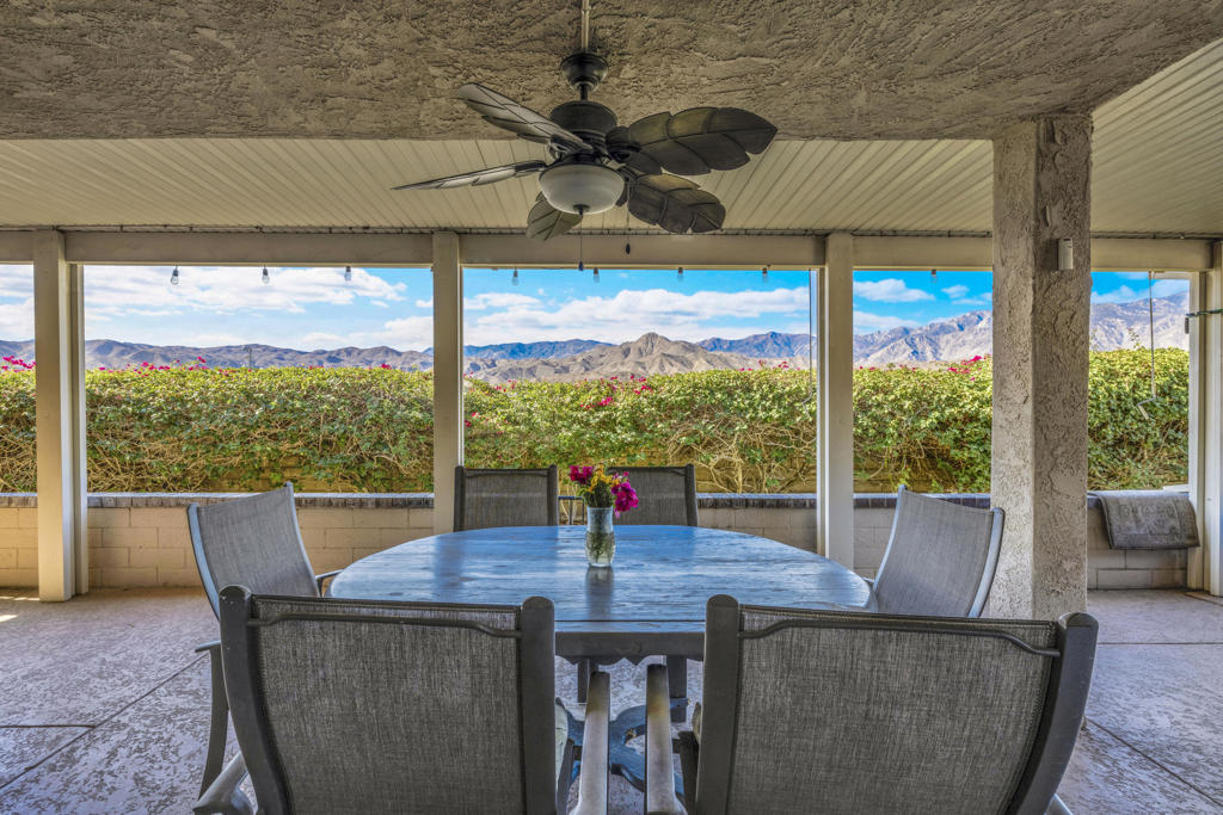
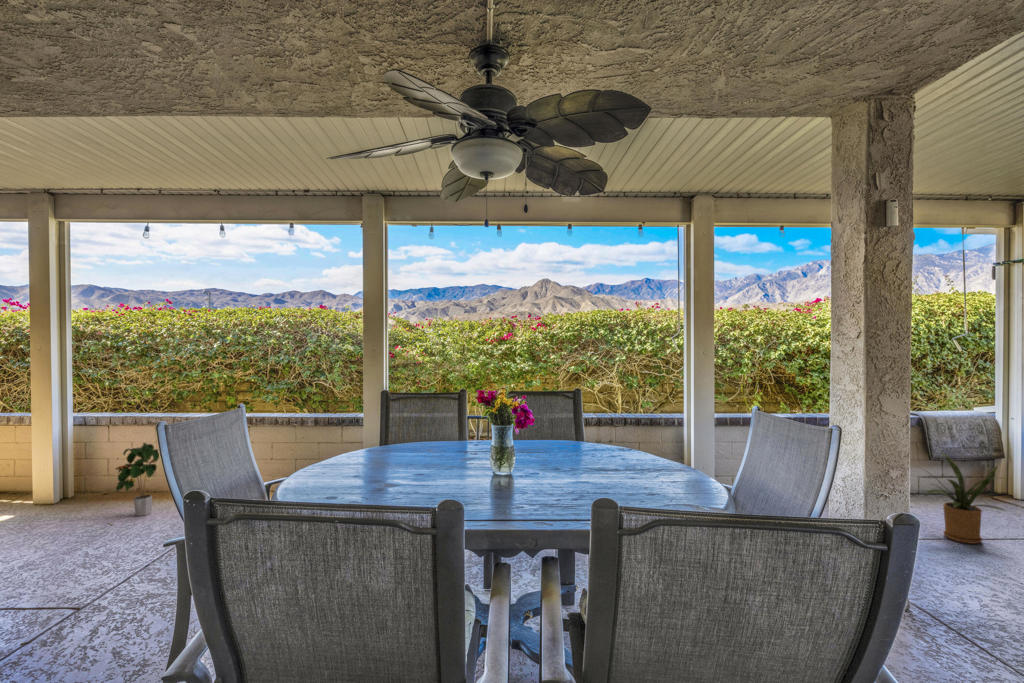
+ house plant (957, 498)
+ potted plant (140, 479)
